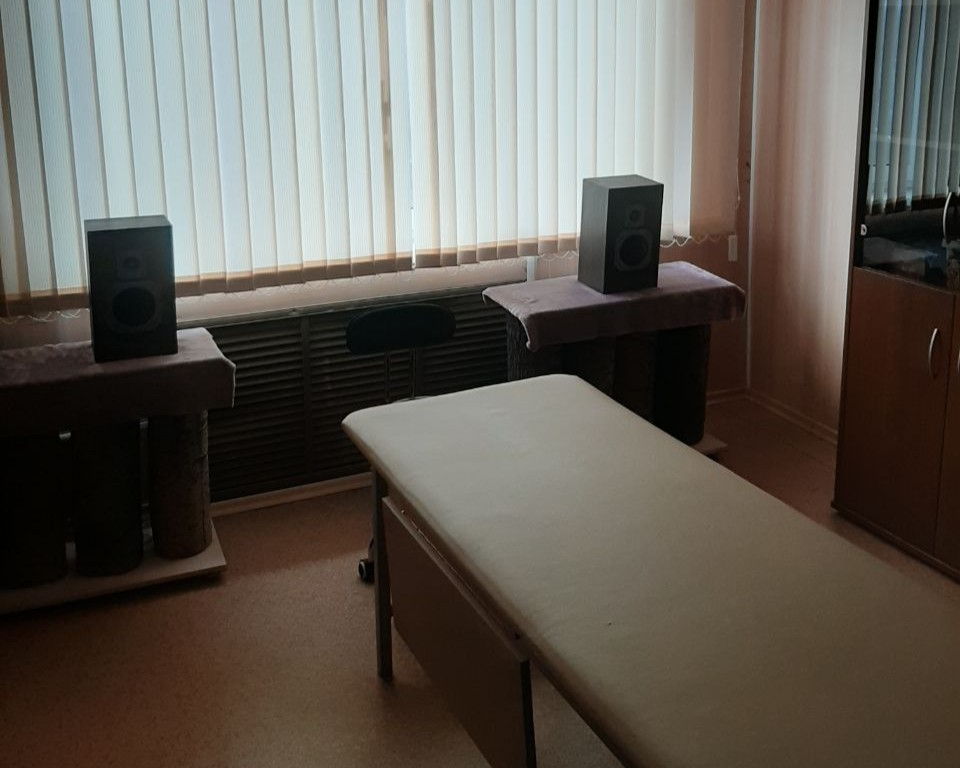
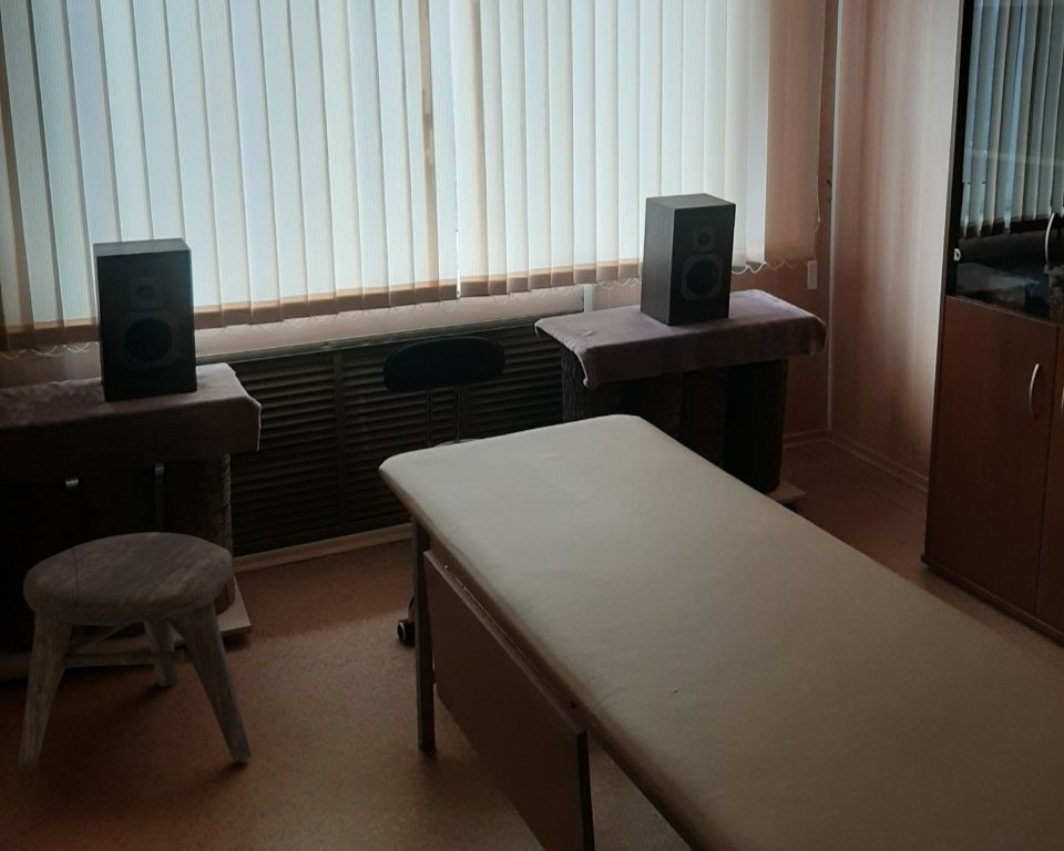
+ stool (142, 652)
